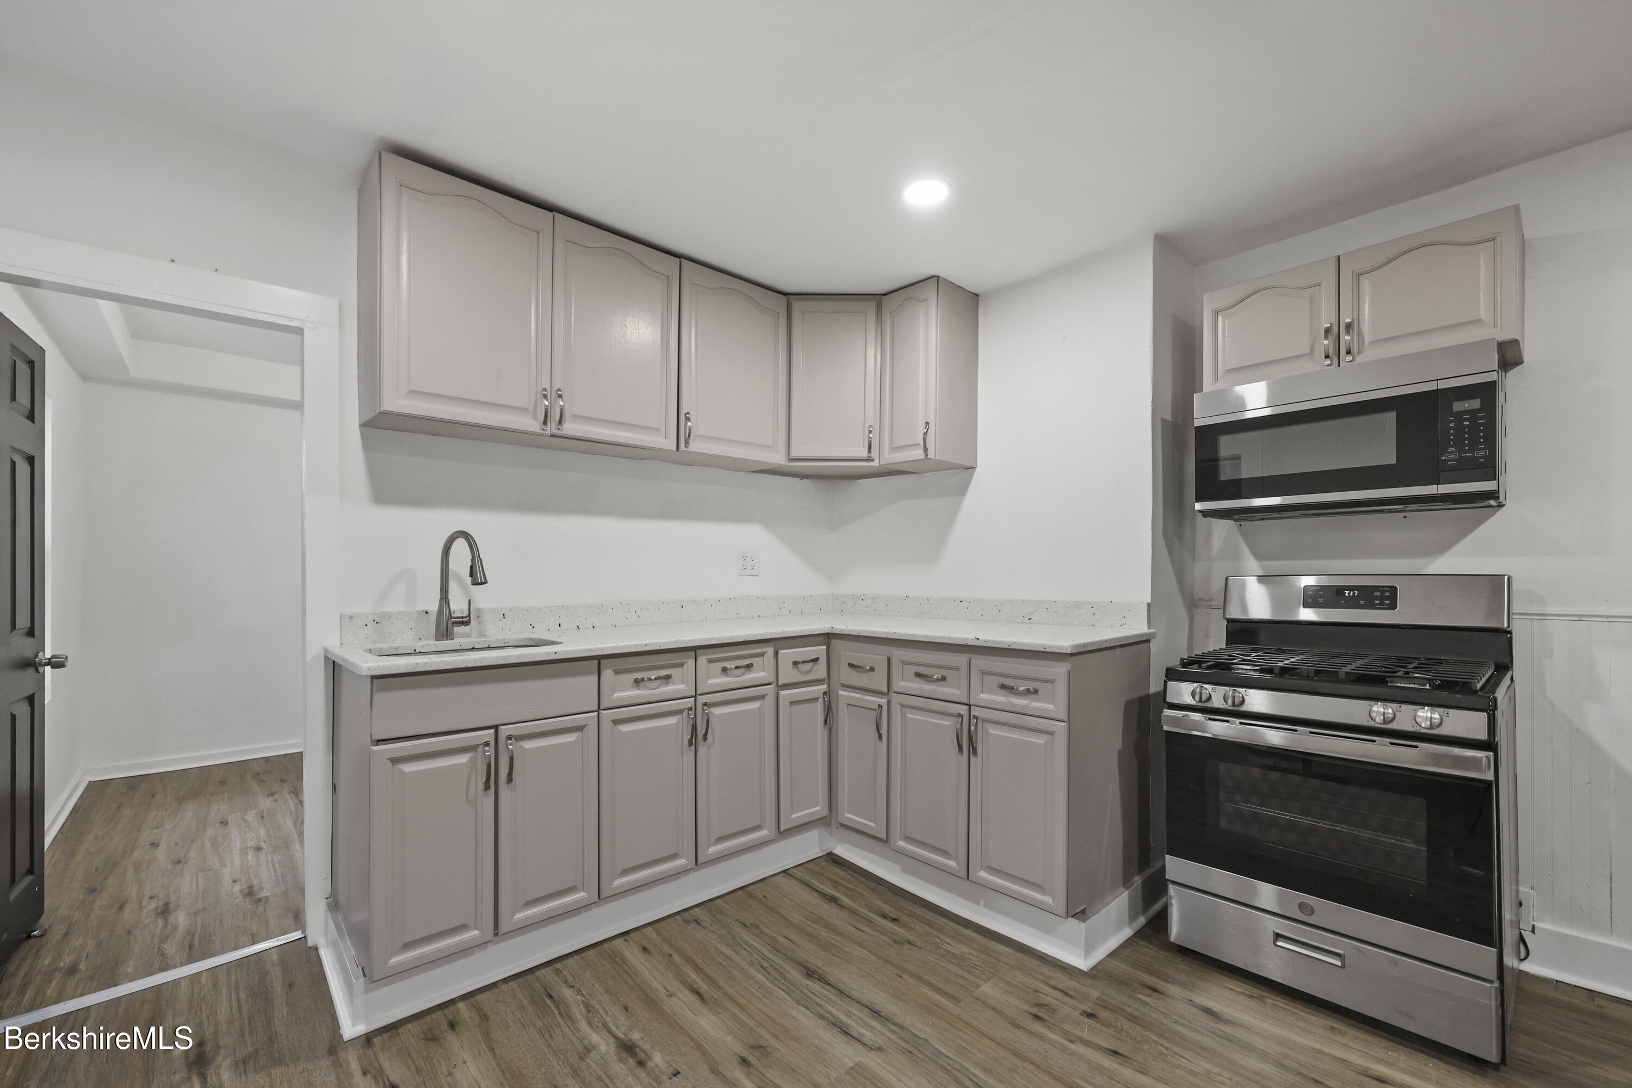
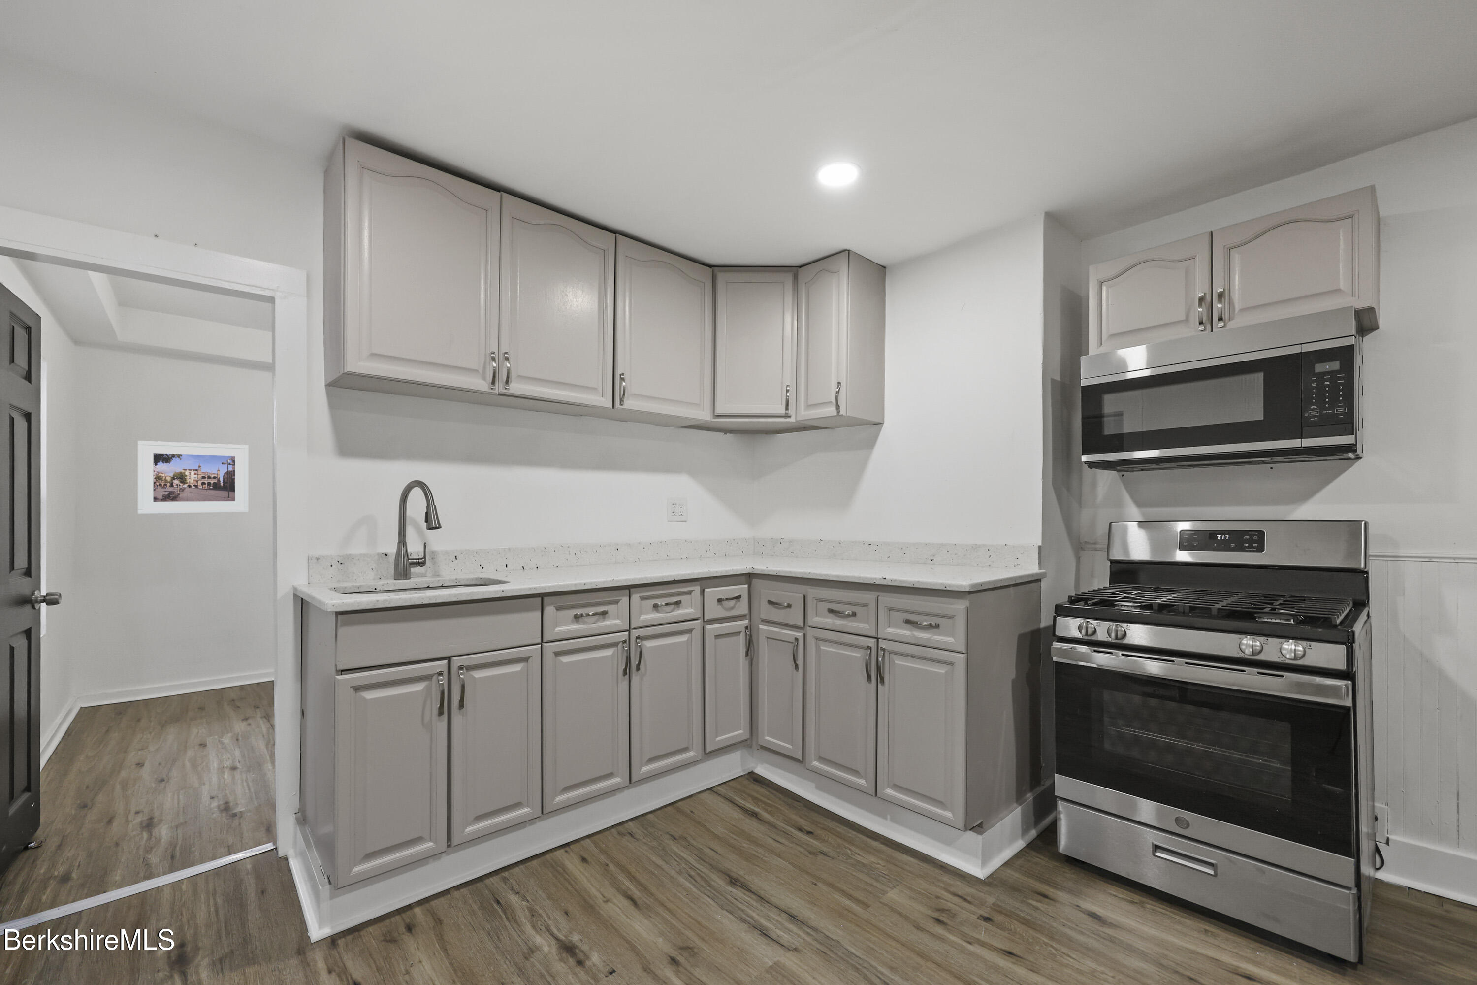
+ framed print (195, 478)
